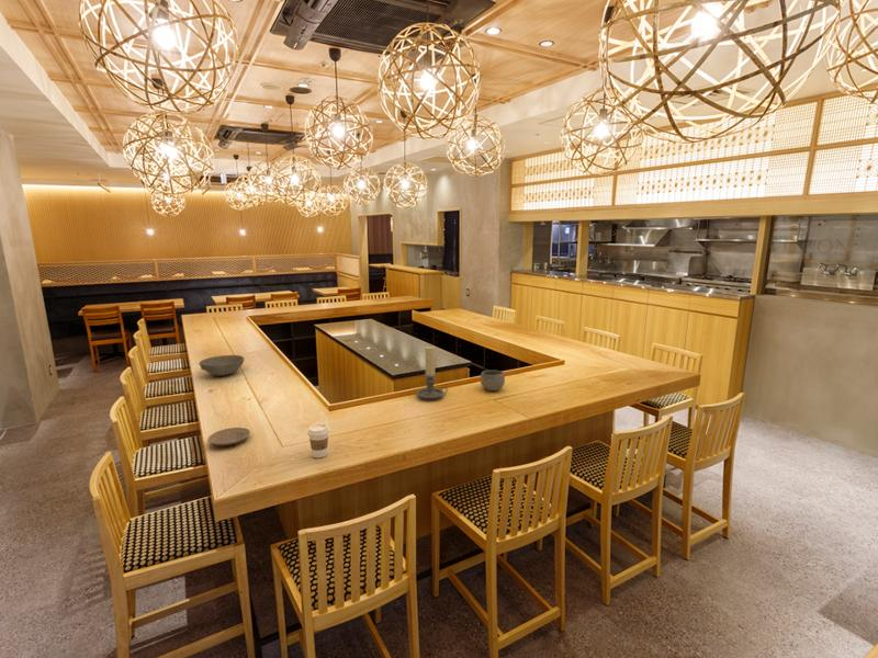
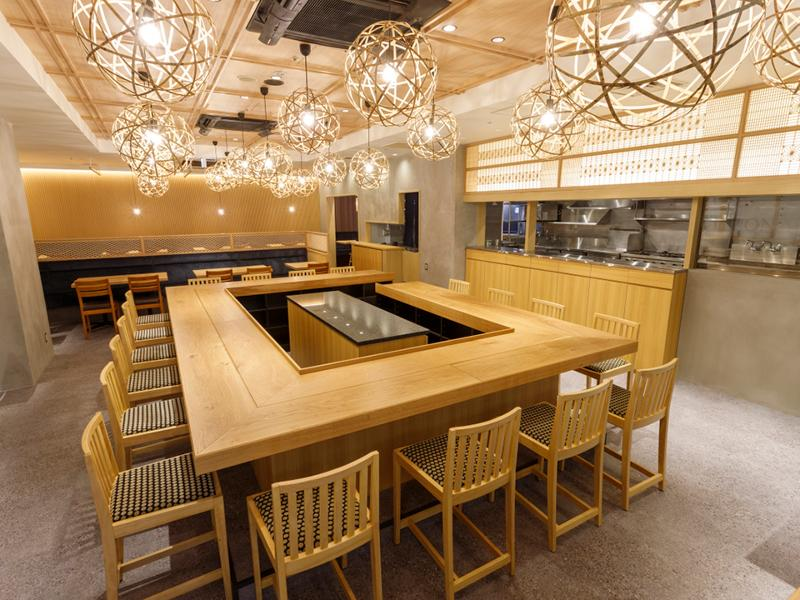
- coffee cup (318, 441)
- candle holder (432, 371)
- plate (229, 438)
- bowl (492, 381)
- bowl (222, 366)
